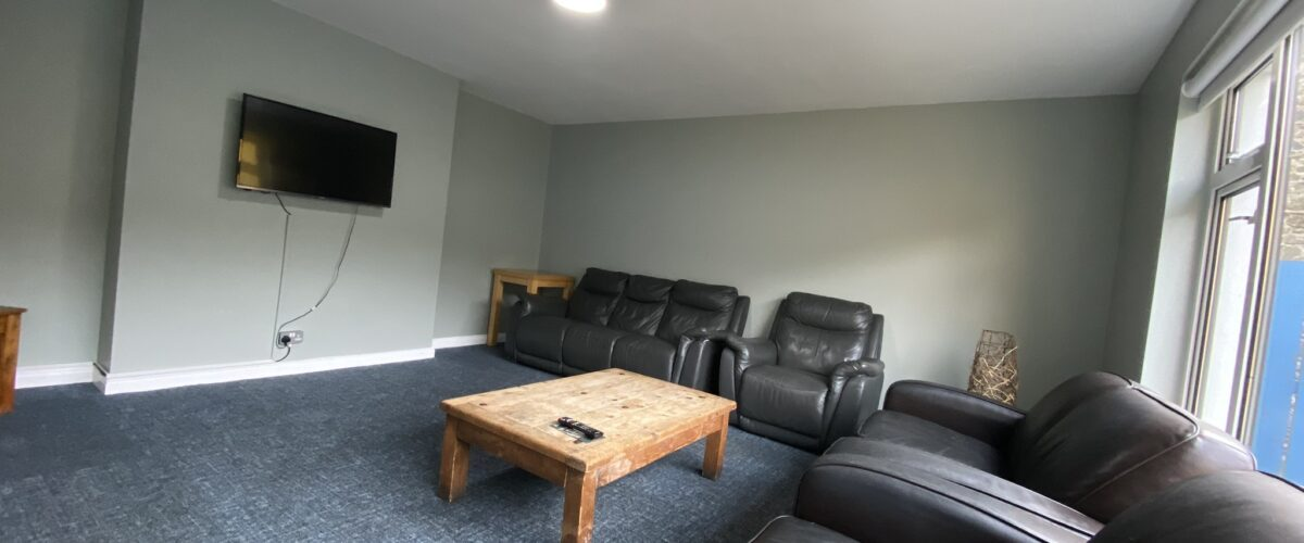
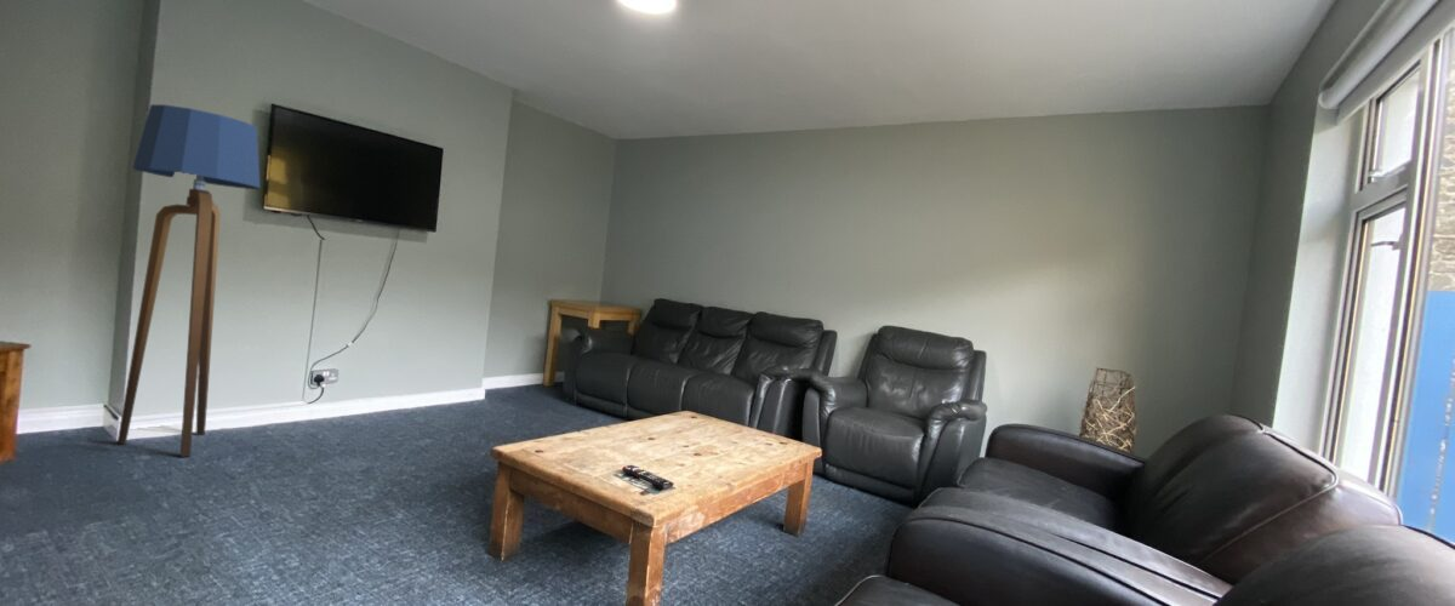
+ floor lamp (192, 282)
